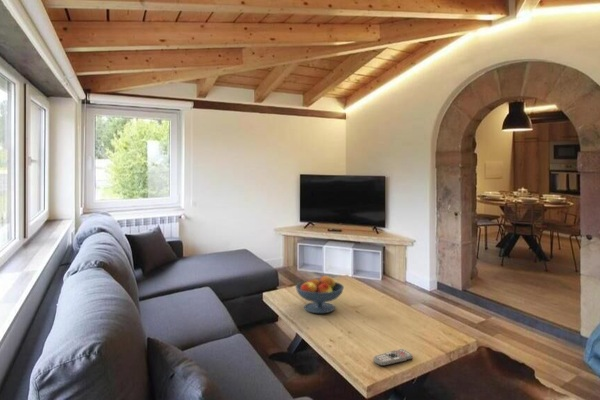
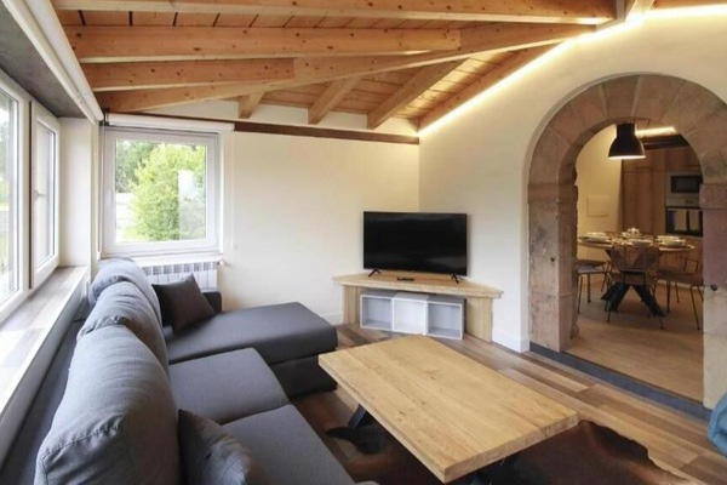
- remote control (392, 357)
- fruit bowl (319, 293)
